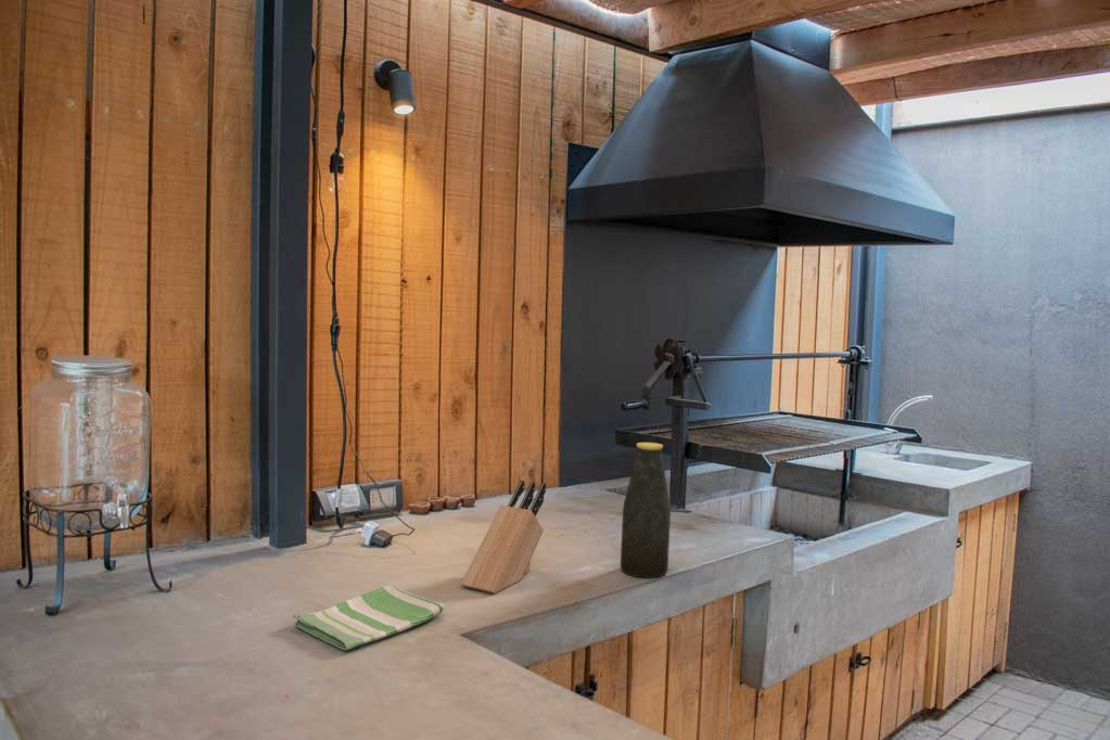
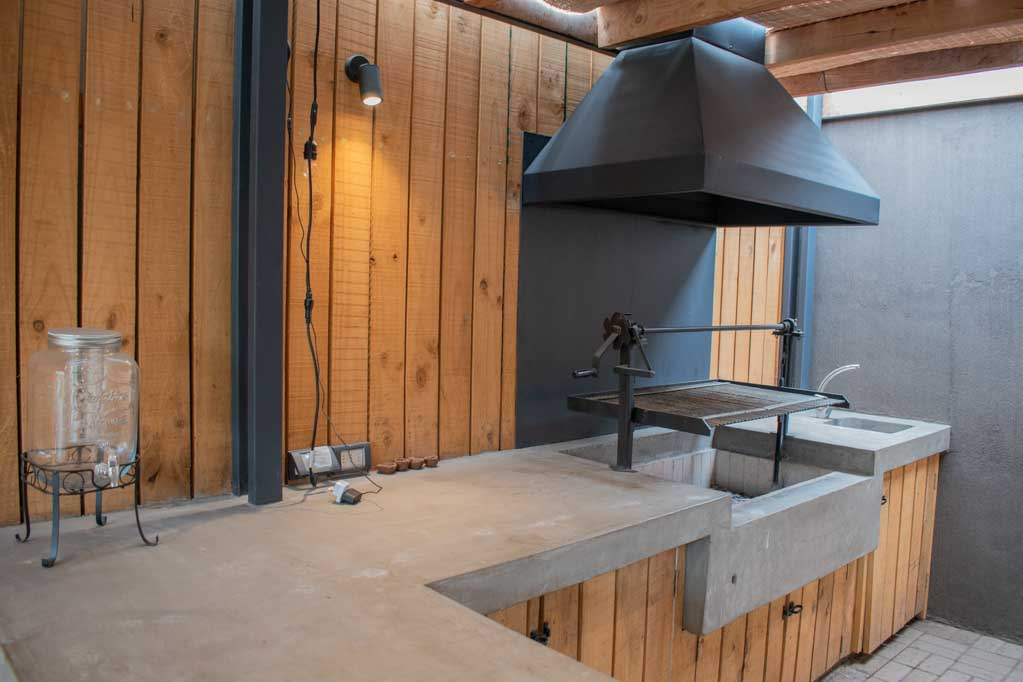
- dish towel (370, 614)
- bottle (647, 508)
- knife block (508, 532)
